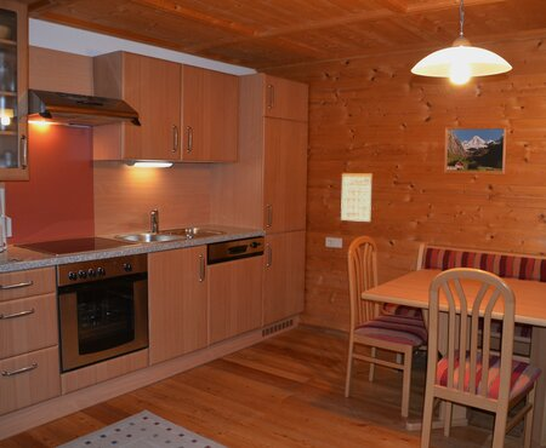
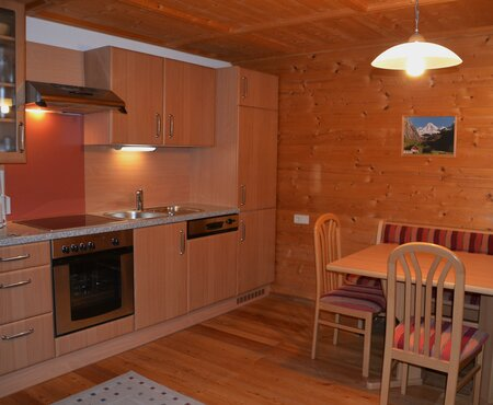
- calendar (356, 191)
